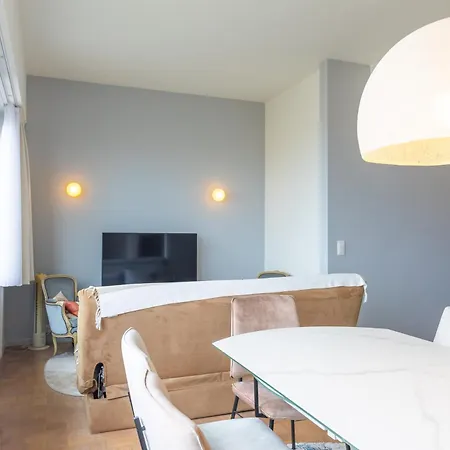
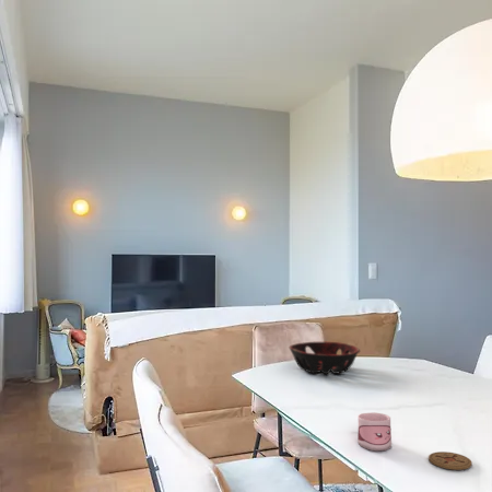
+ mug (373, 429)
+ decorative bowl (324, 359)
+ coaster (449, 460)
